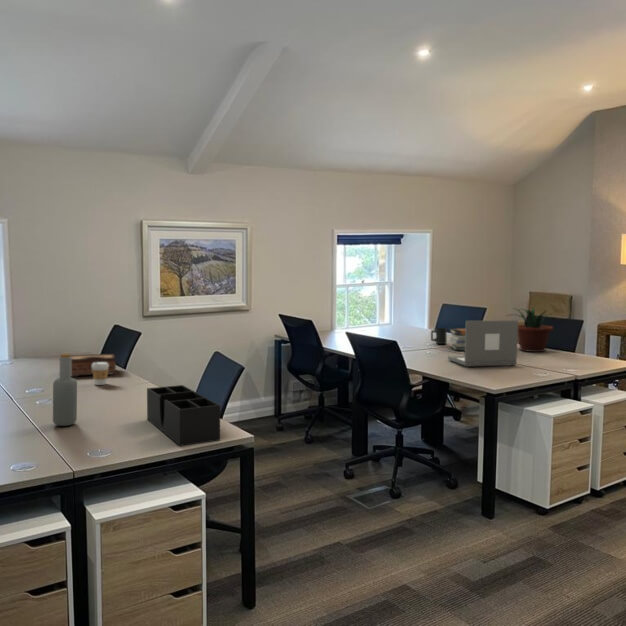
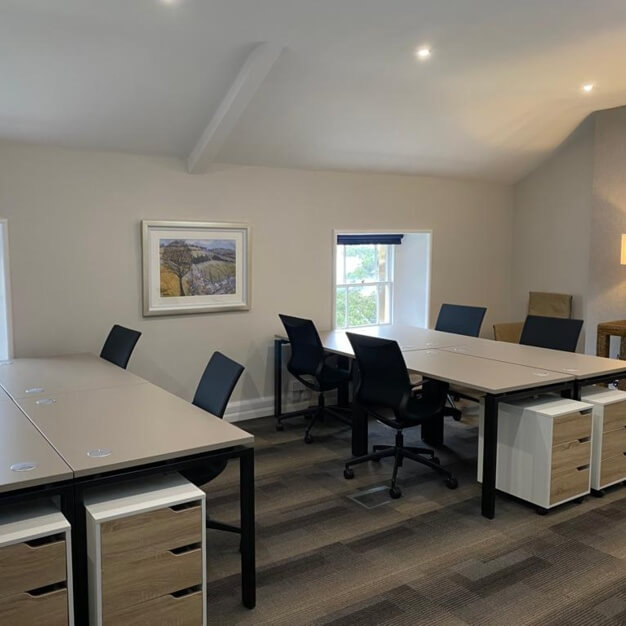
- book stack (464, 339)
- desk organizer (181, 412)
- mug (438, 336)
- bottle (64, 389)
- laptop (482, 340)
- tissue box (91, 364)
- potted plant (529, 329)
- coffee cup (100, 373)
